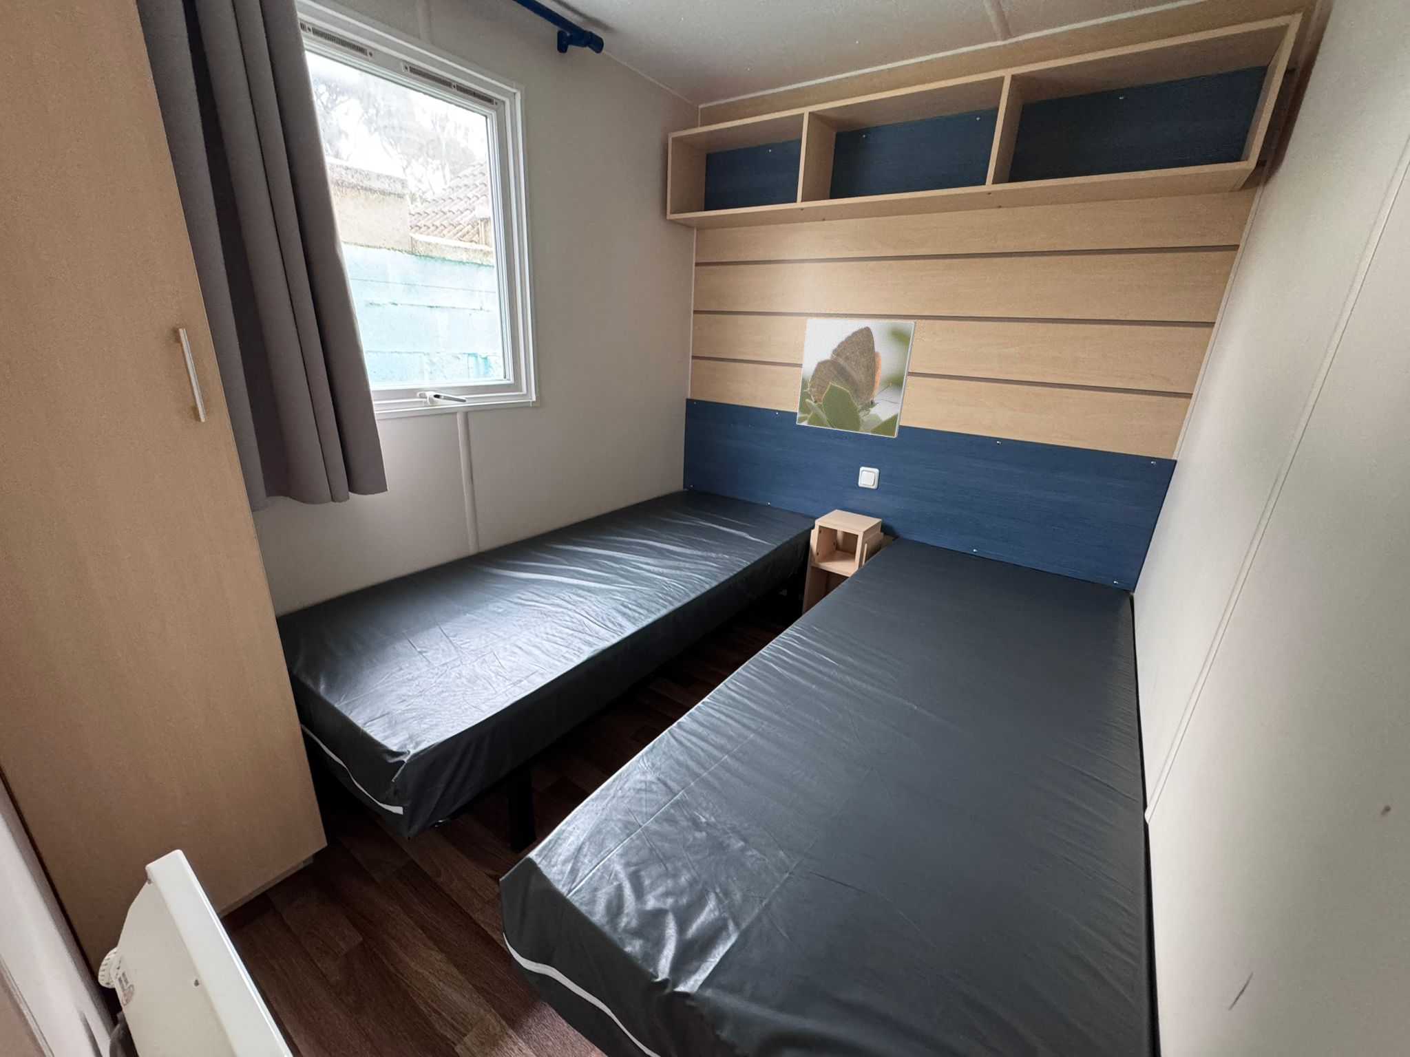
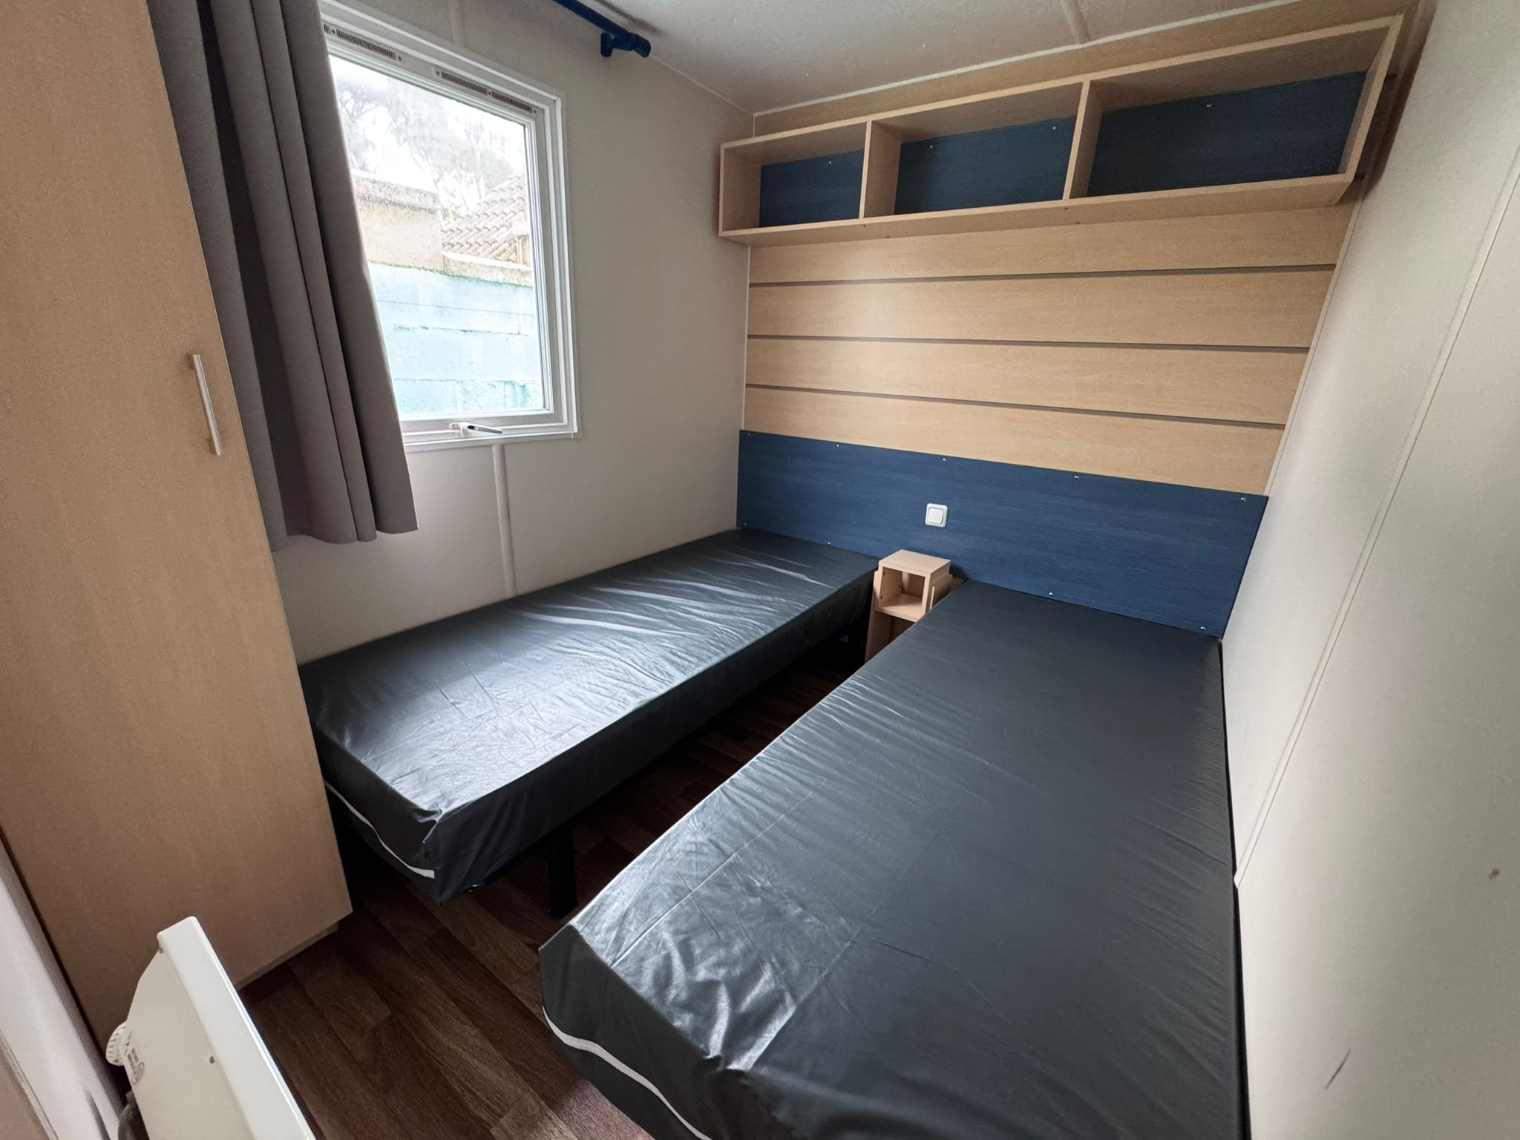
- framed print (850, 376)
